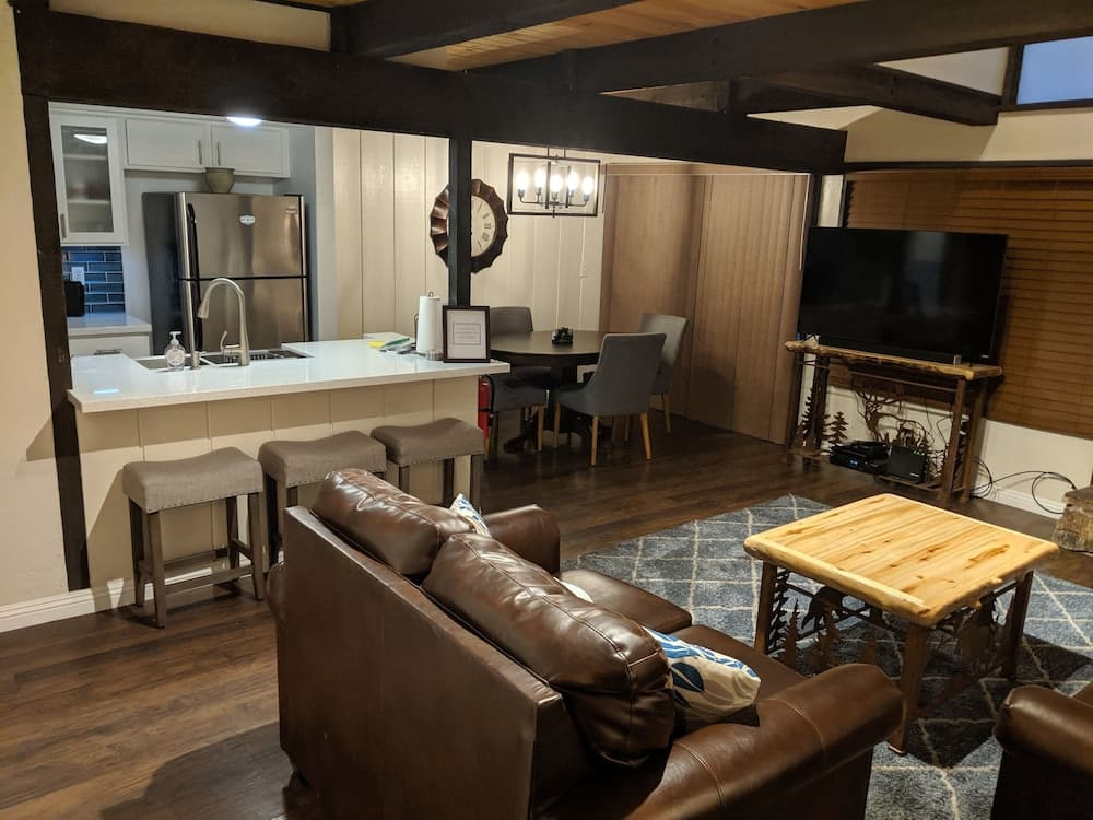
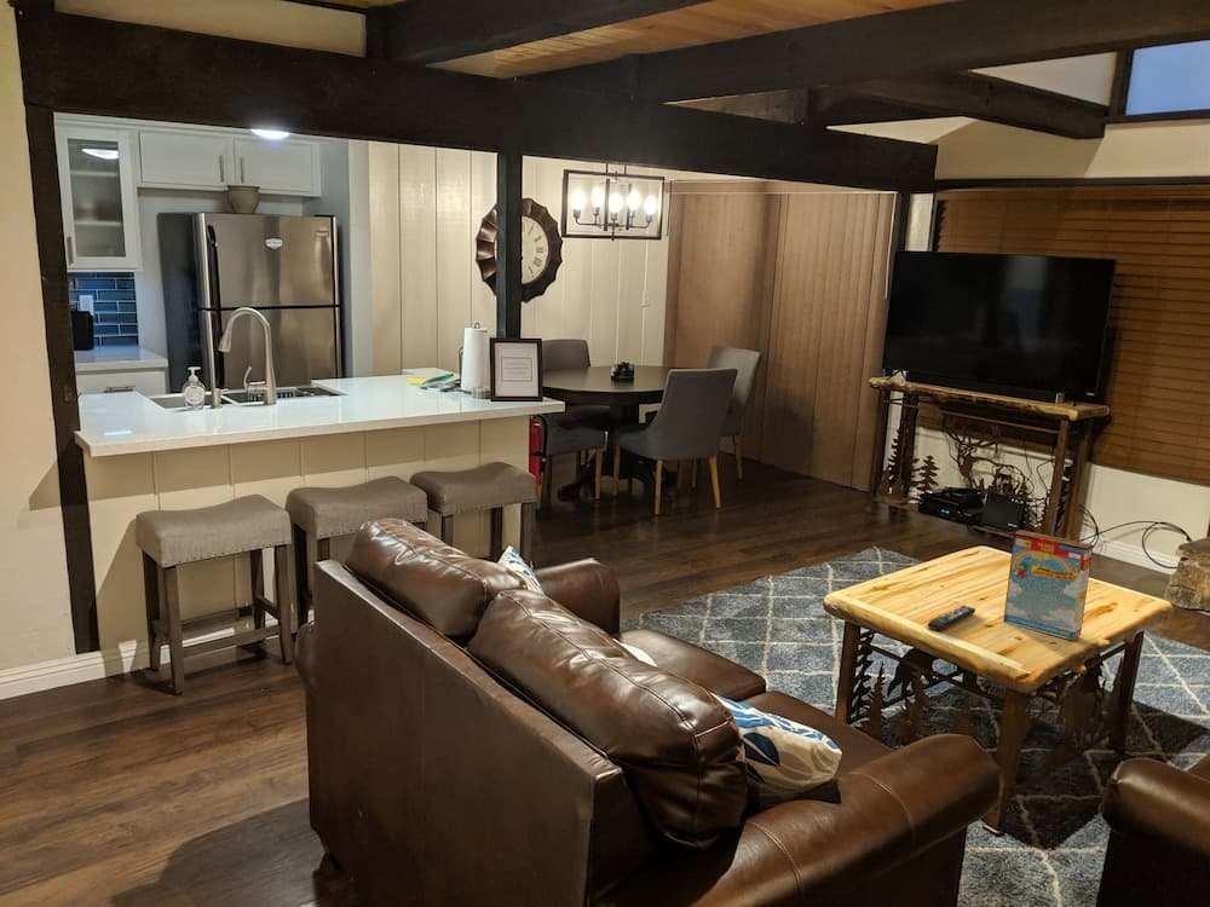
+ cereal box (1047, 583)
+ remote control (951, 617)
